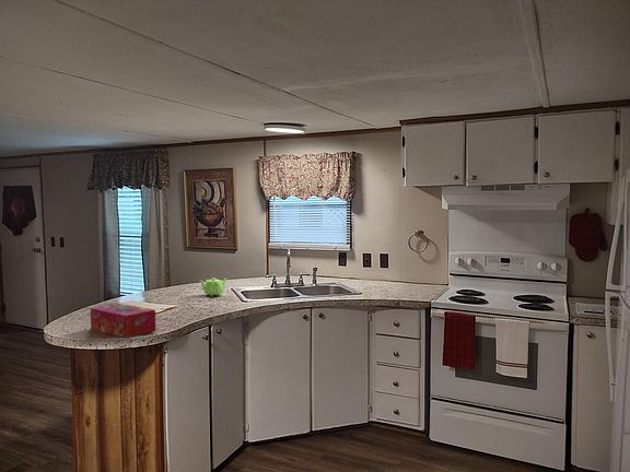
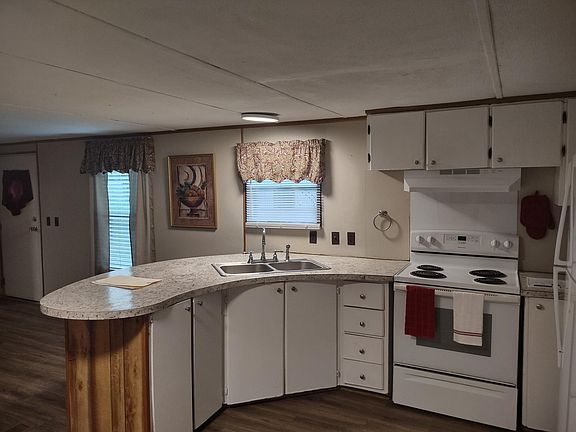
- tissue box (122, 319)
- teapot (213, 286)
